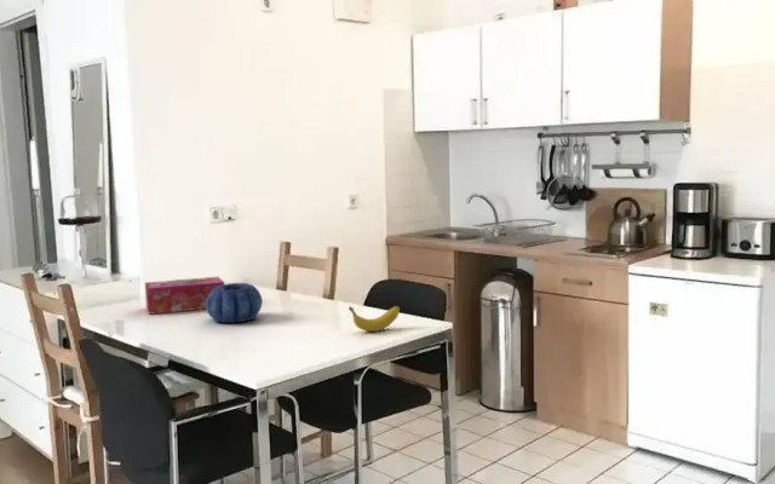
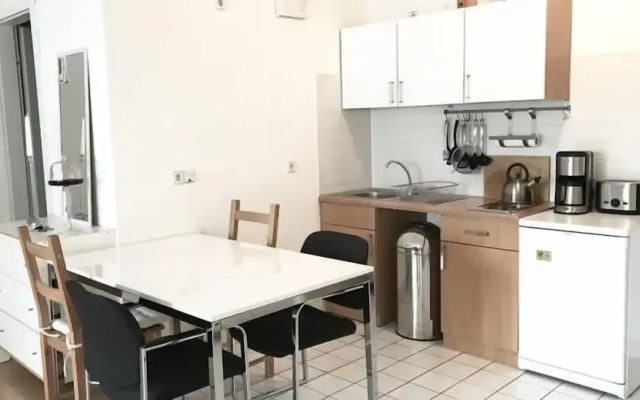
- tissue box (184, 294)
- decorative bowl (234, 301)
- banana (374, 318)
